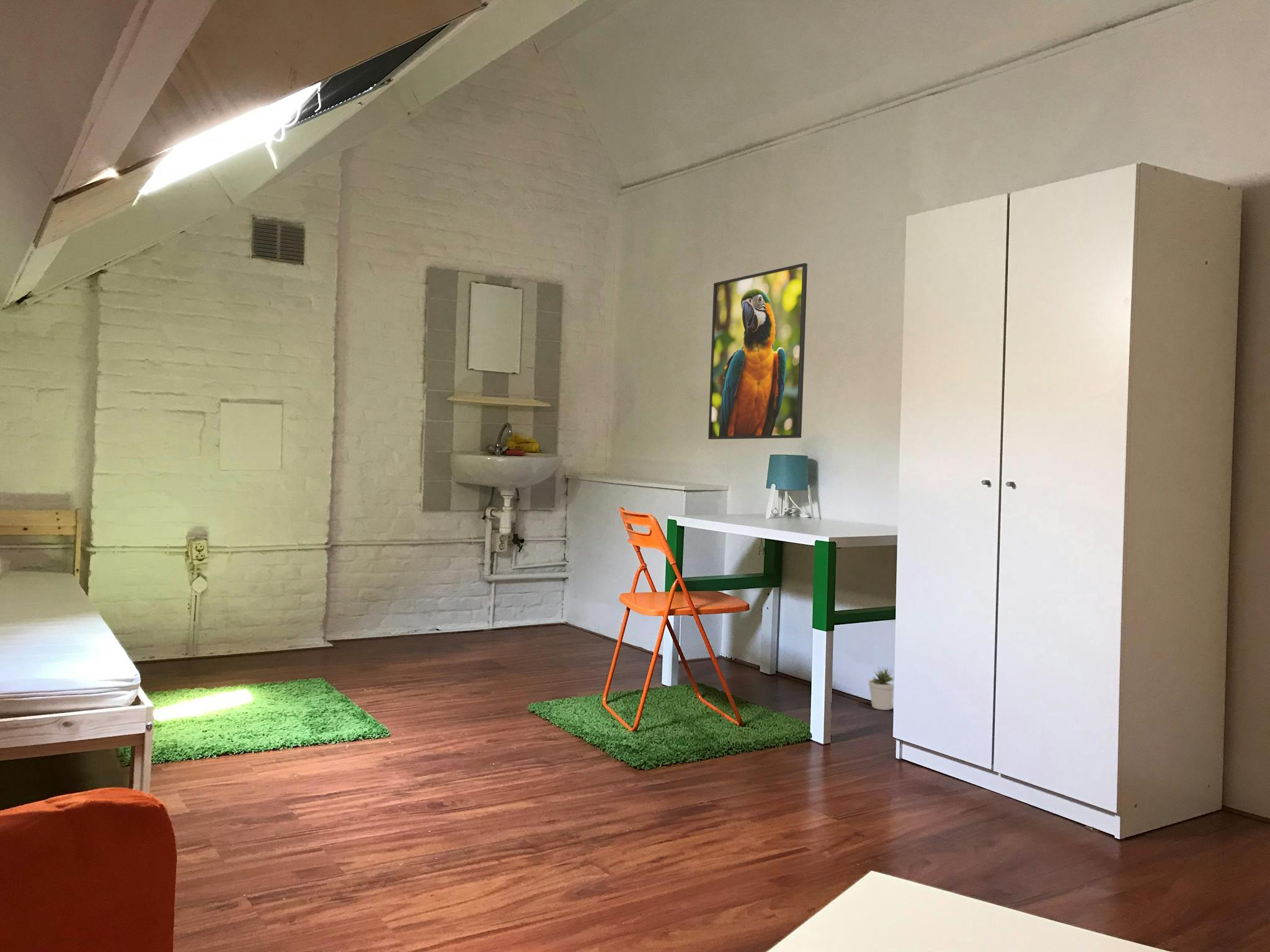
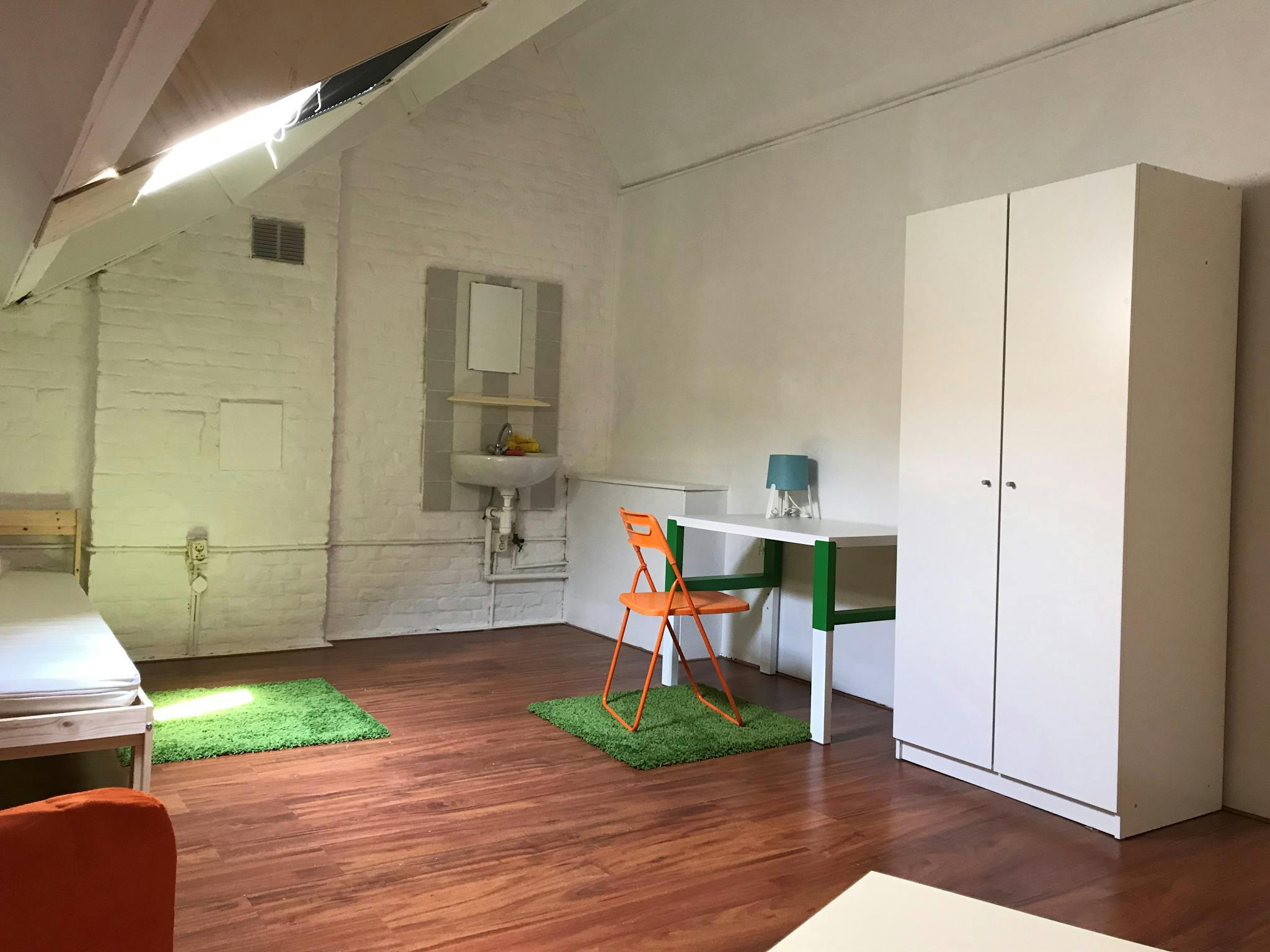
- potted plant (882, 685)
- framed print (755, 356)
